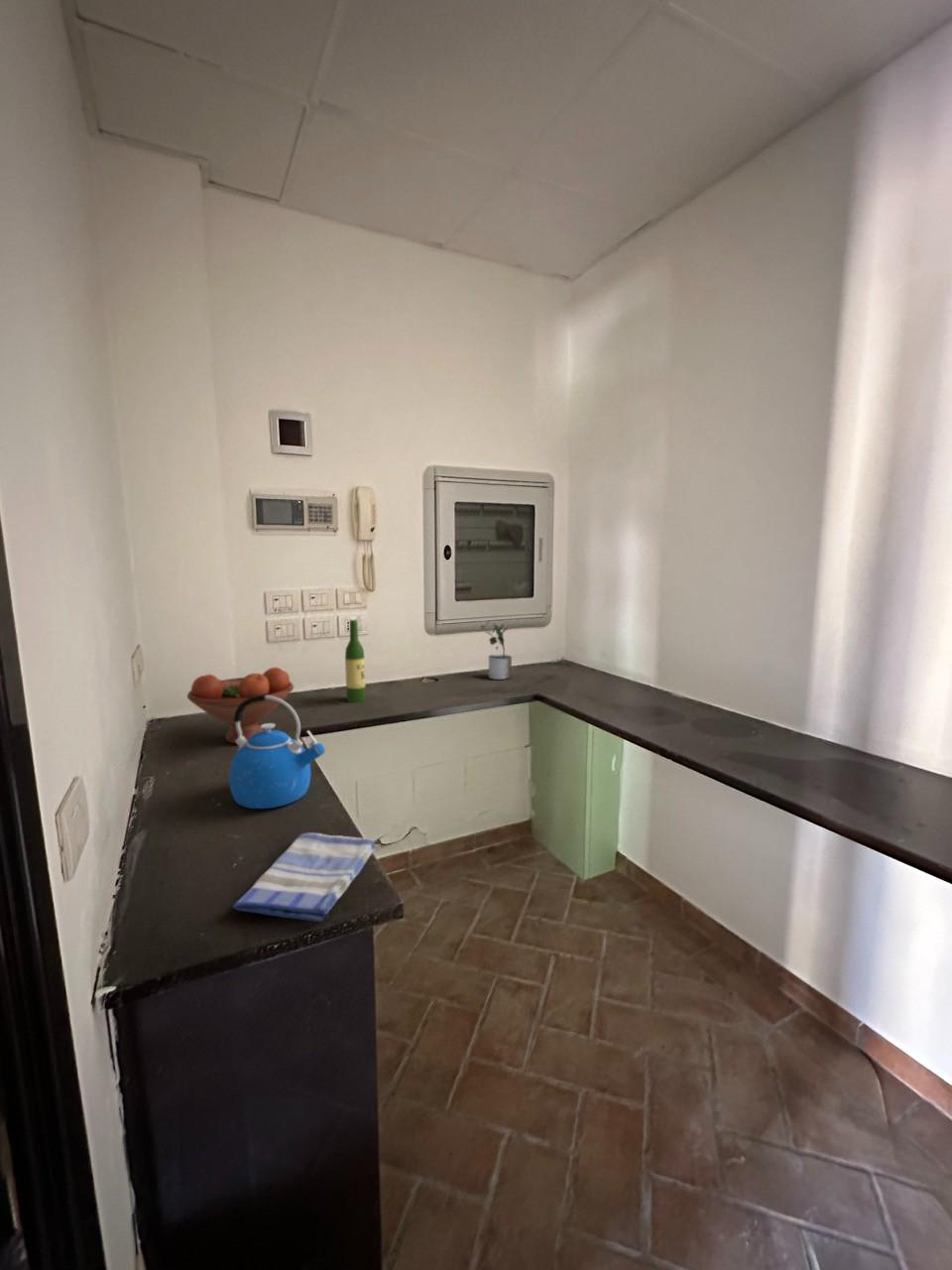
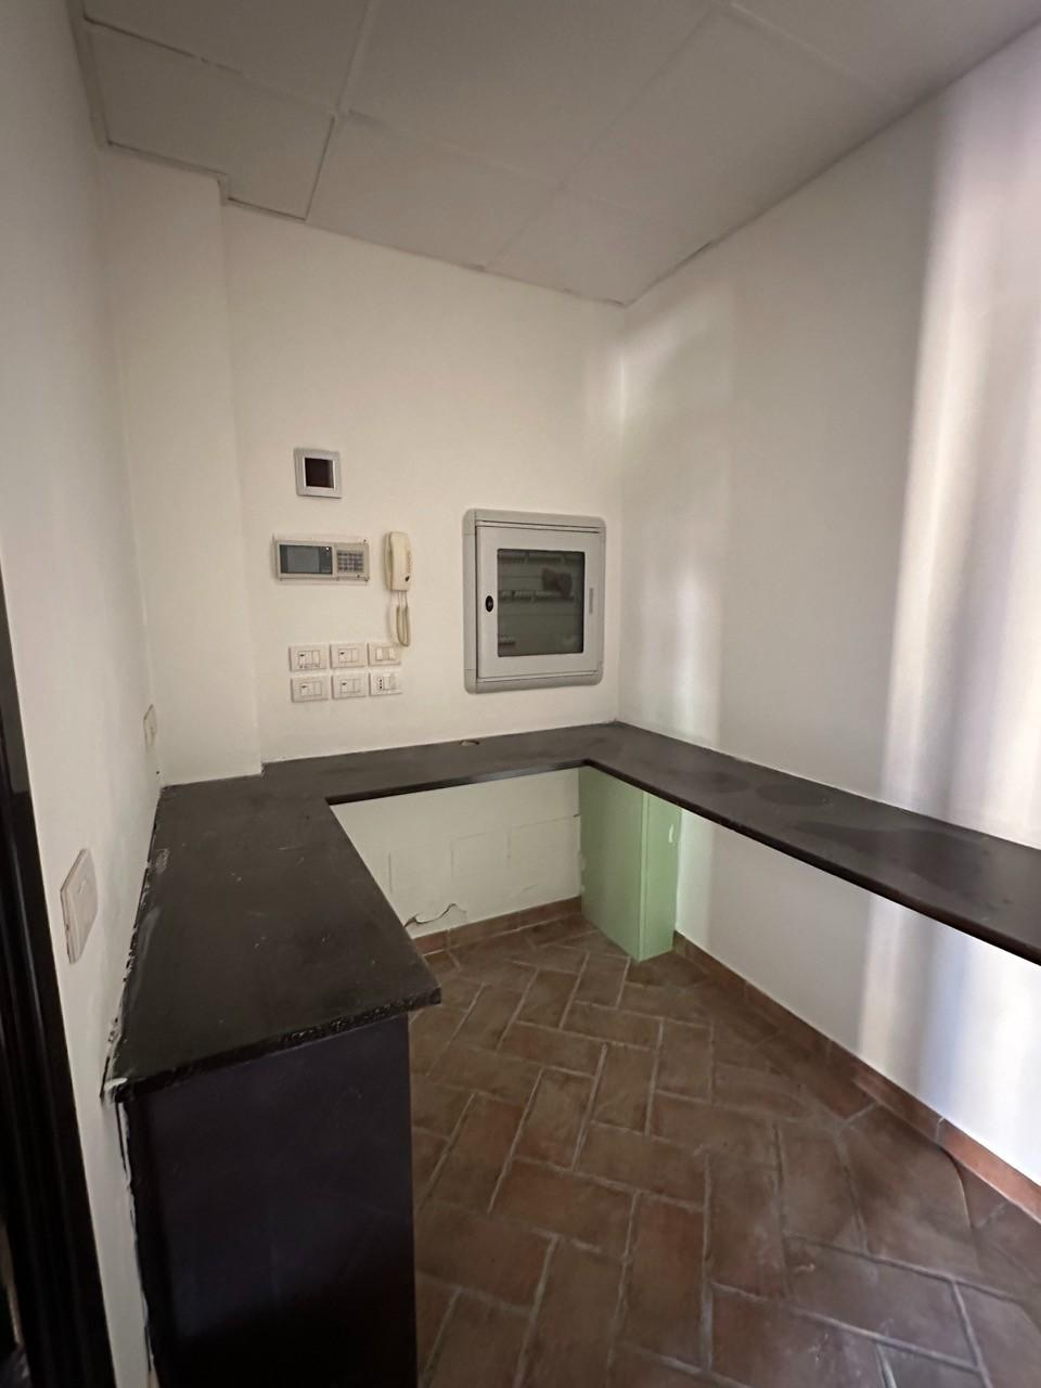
- fruit bowl (242, 701)
- kettle (278, 745)
- wine bottle (355, 661)
- dish towel (311, 870)
- potted plant (497, 648)
